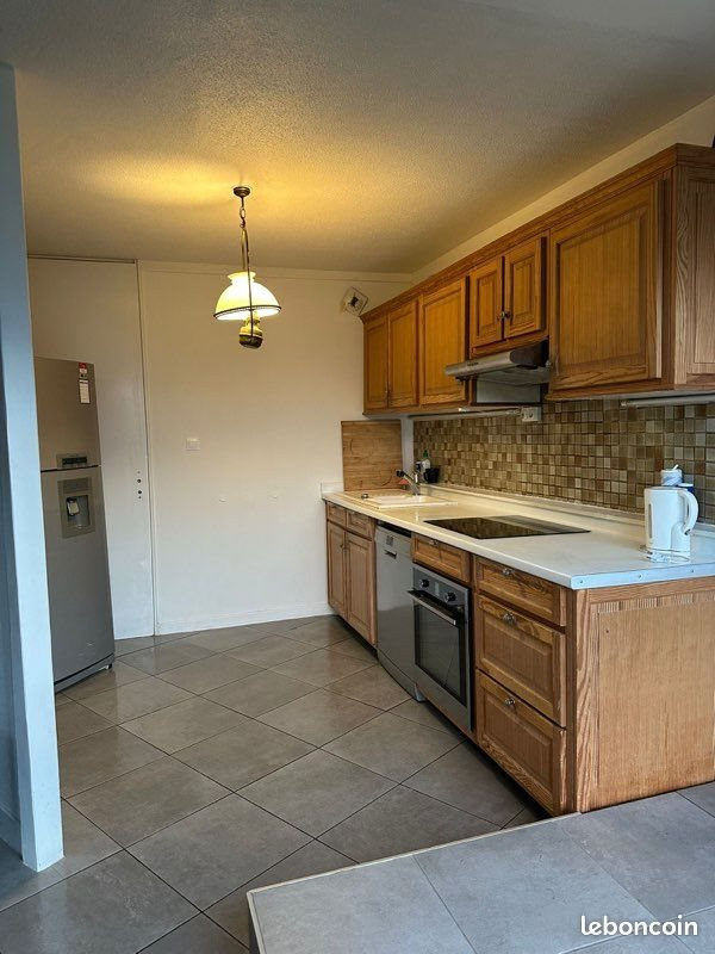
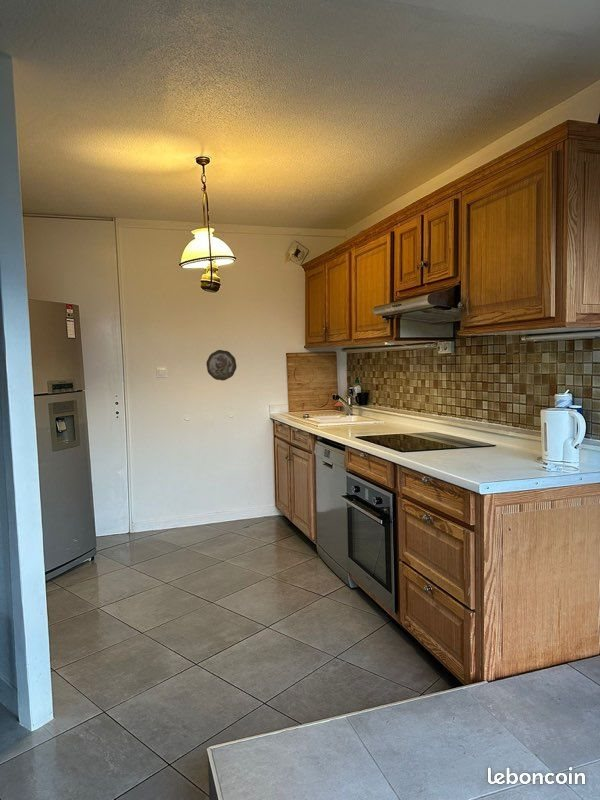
+ decorative plate (221, 365)
